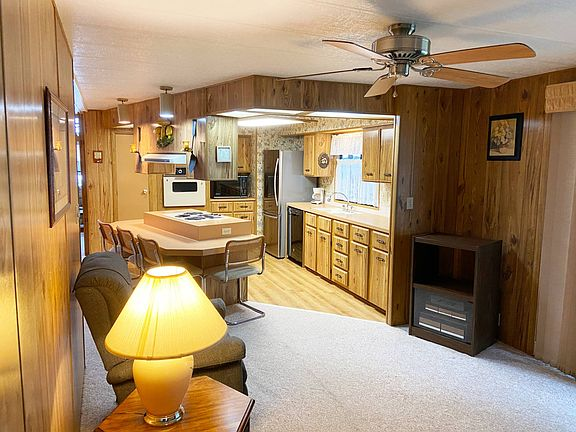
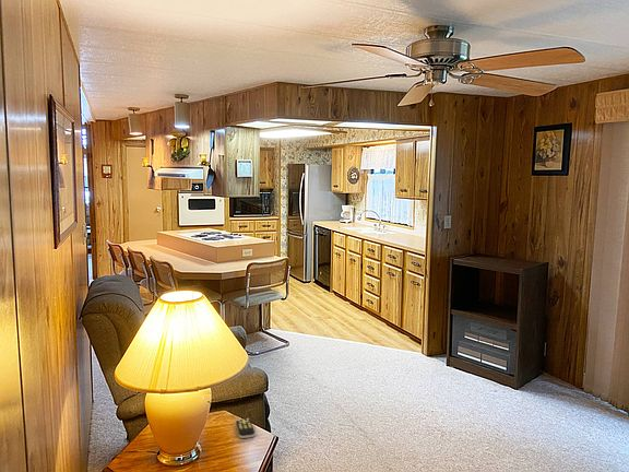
+ remote control (245, 427)
